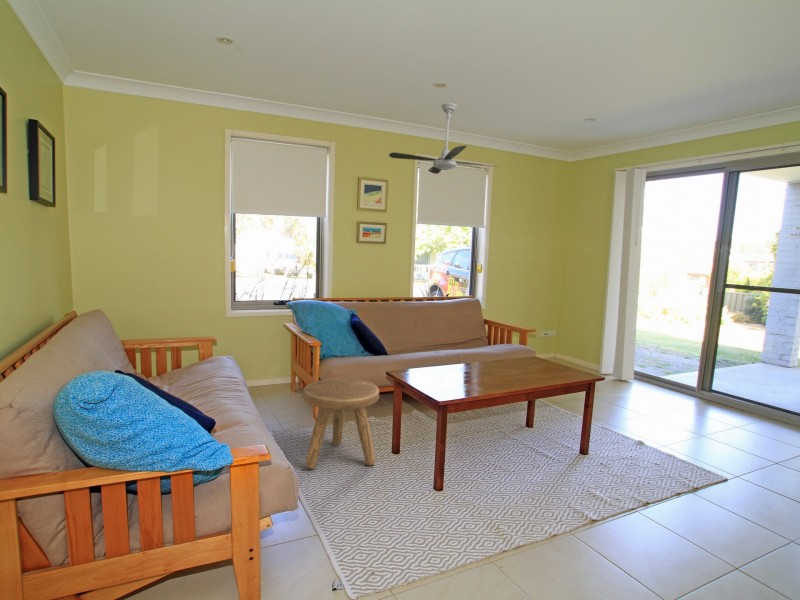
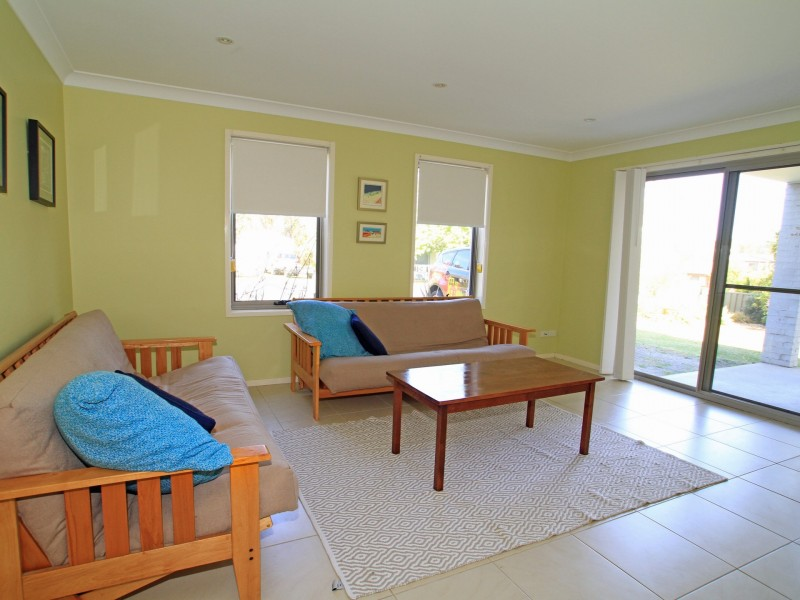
- stool (340, 423)
- ceiling fan (446, 136)
